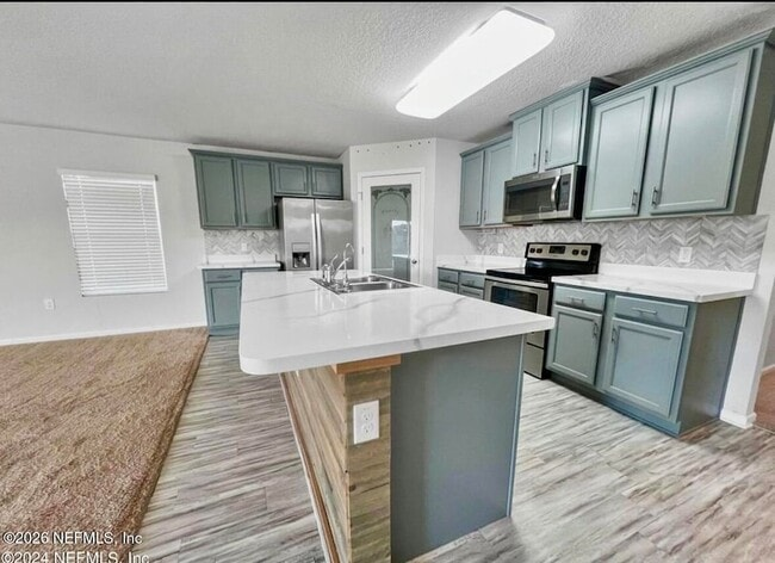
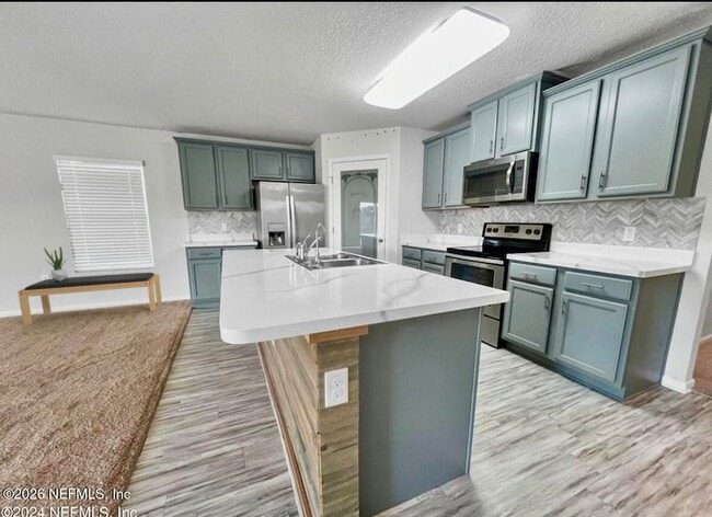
+ potted plant (57, 263)
+ bench (96, 290)
